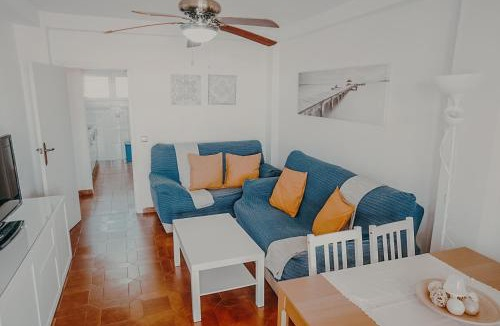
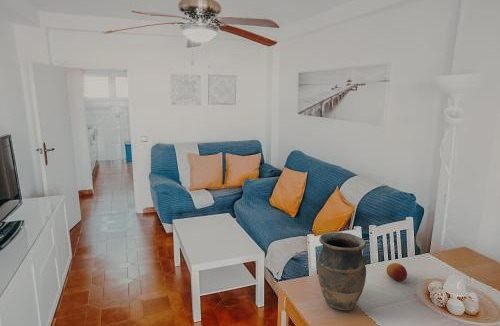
+ fruit (396, 271)
+ vase (341, 271)
